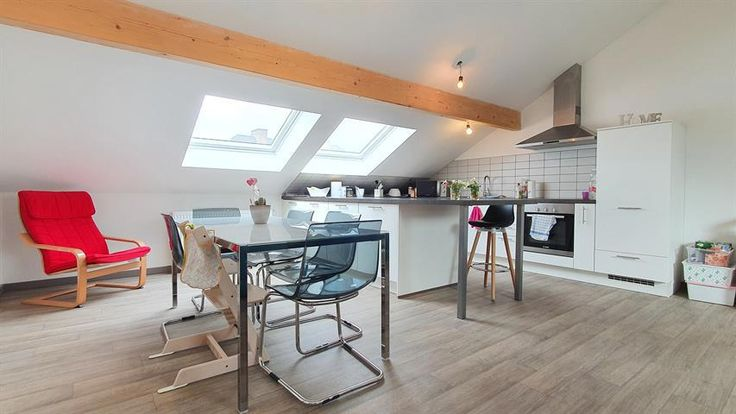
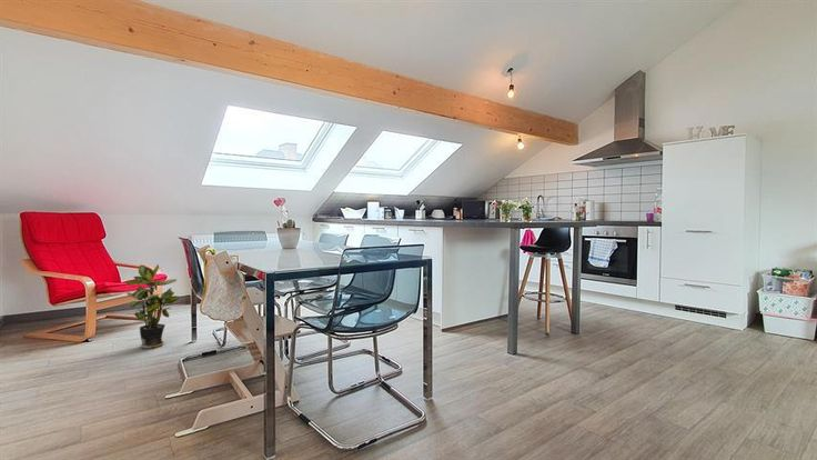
+ potted plant (151, 306)
